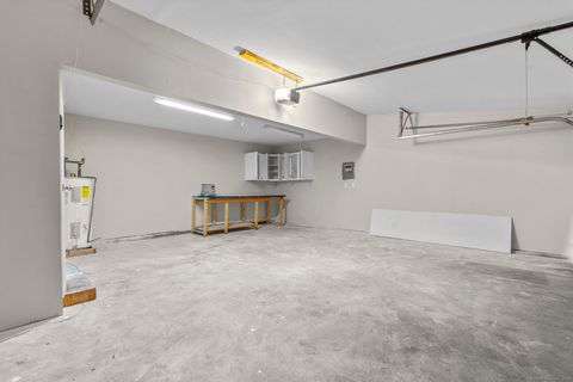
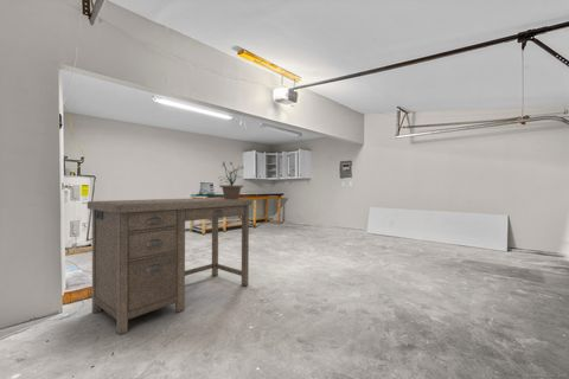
+ potted plant (230, 180)
+ desk (179, 248)
